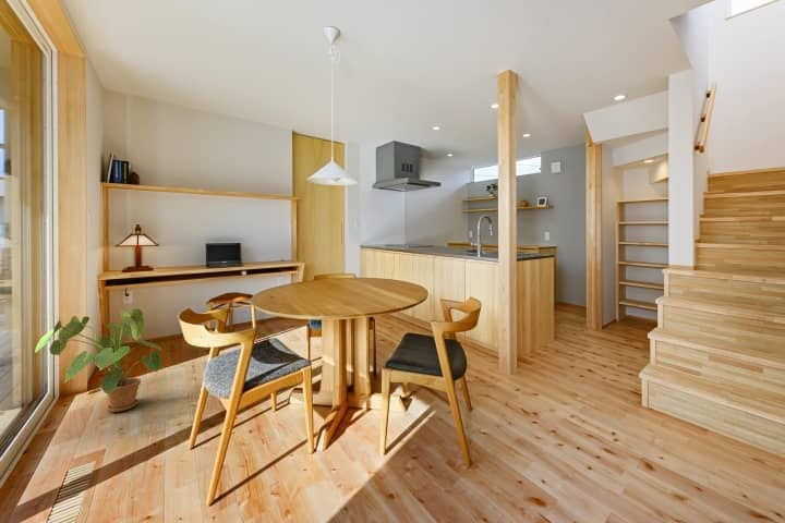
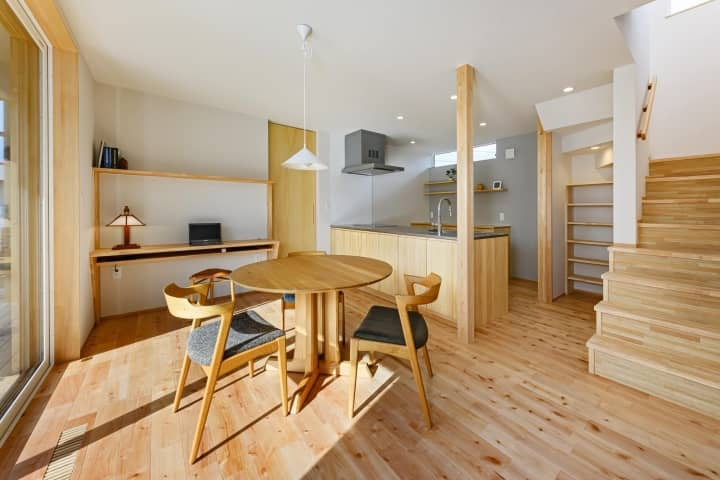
- house plant (108, 357)
